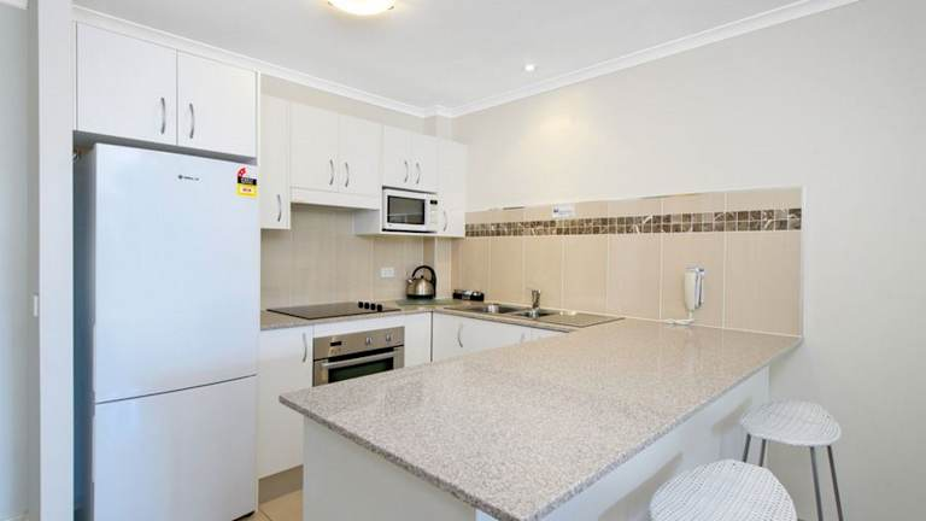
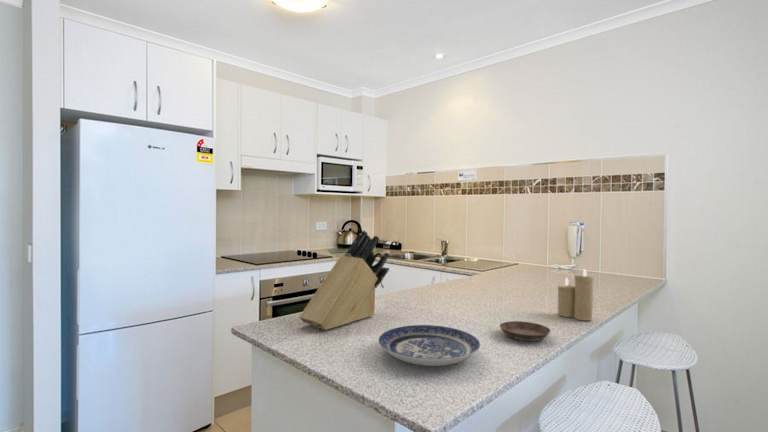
+ knife block (348, 275)
+ candle (574, 292)
+ saucer (524, 331)
+ plate (428, 347)
